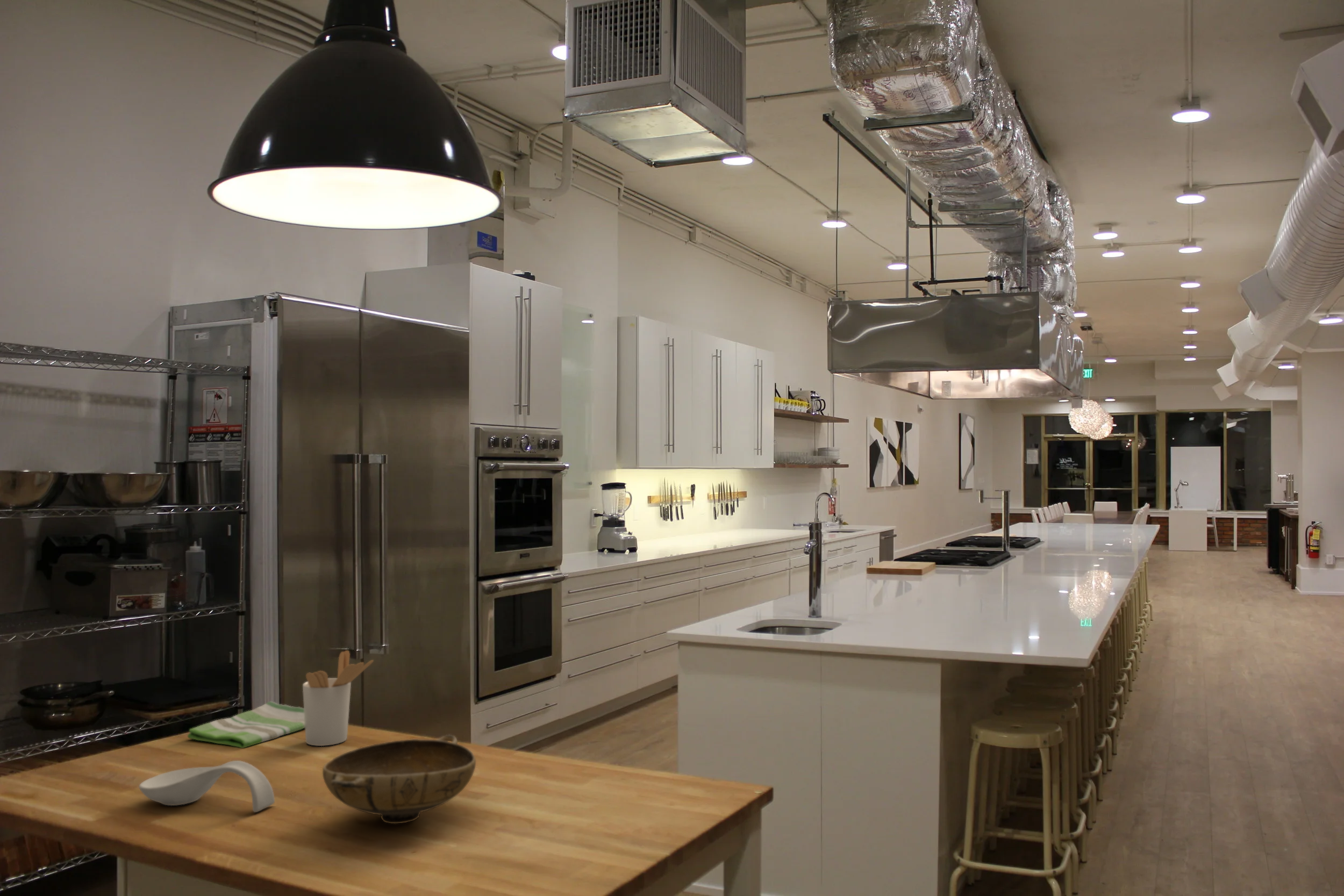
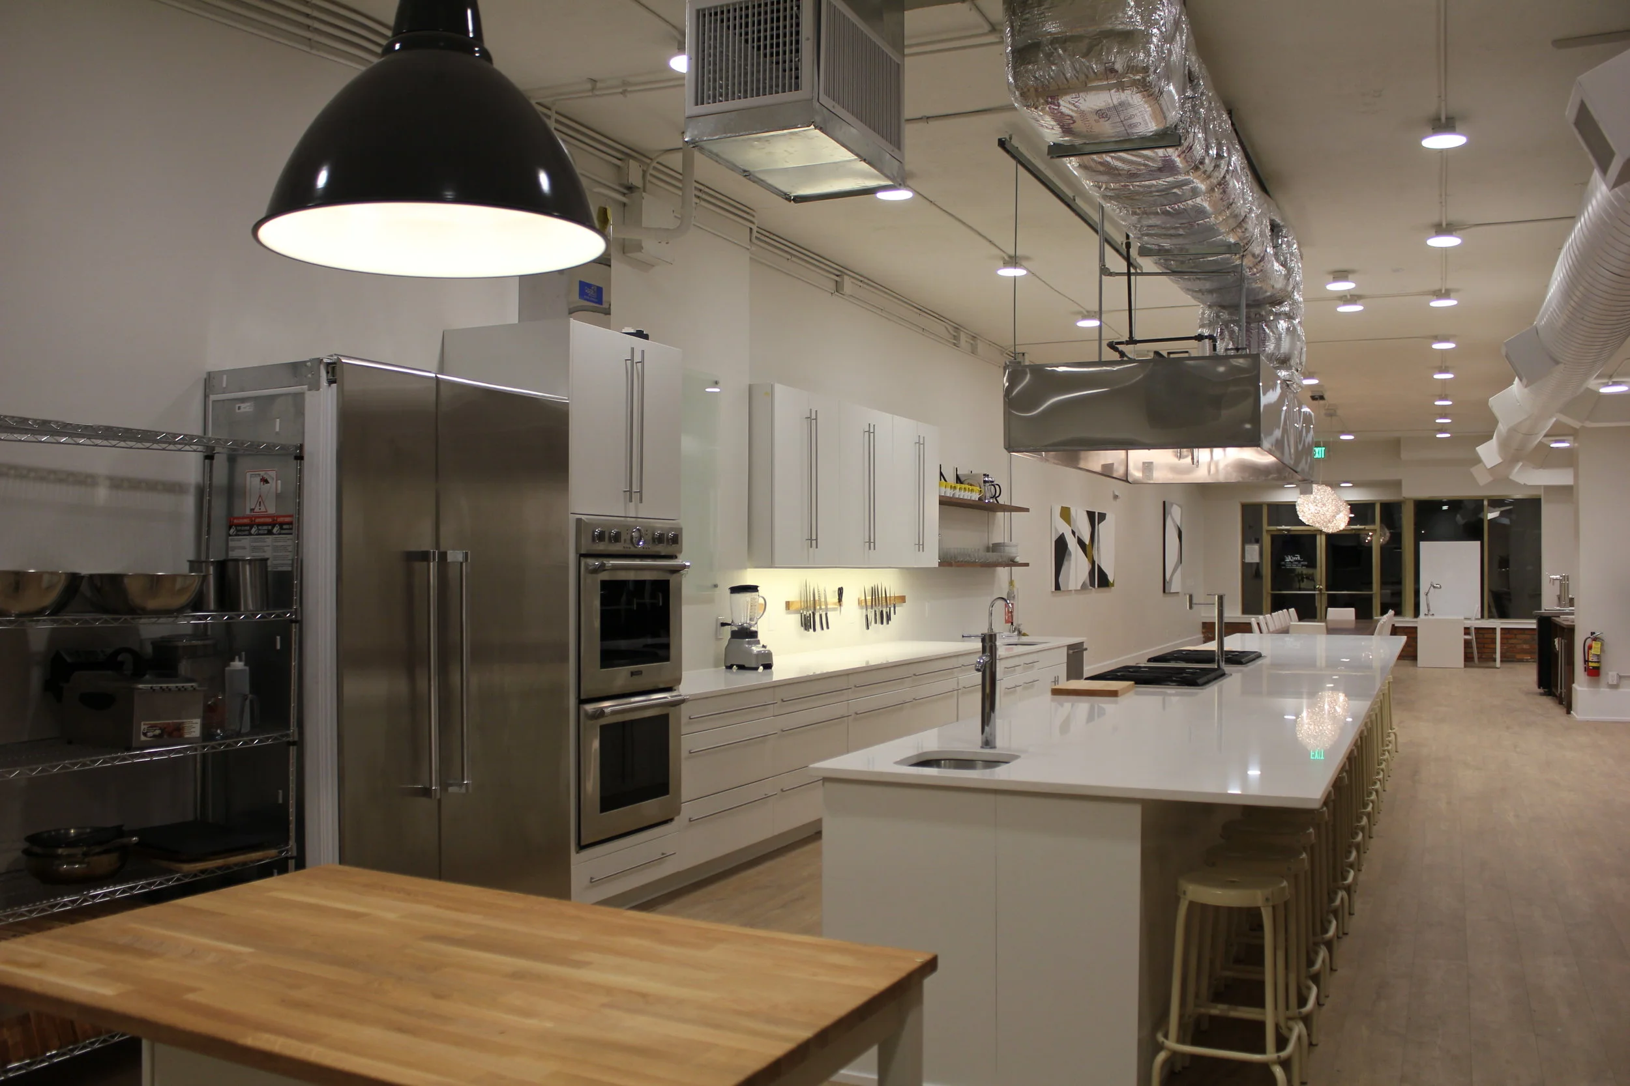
- spoon rest (208, 782)
- utensil holder (337, 698)
- bowl (400, 786)
- dish towel (258, 723)
